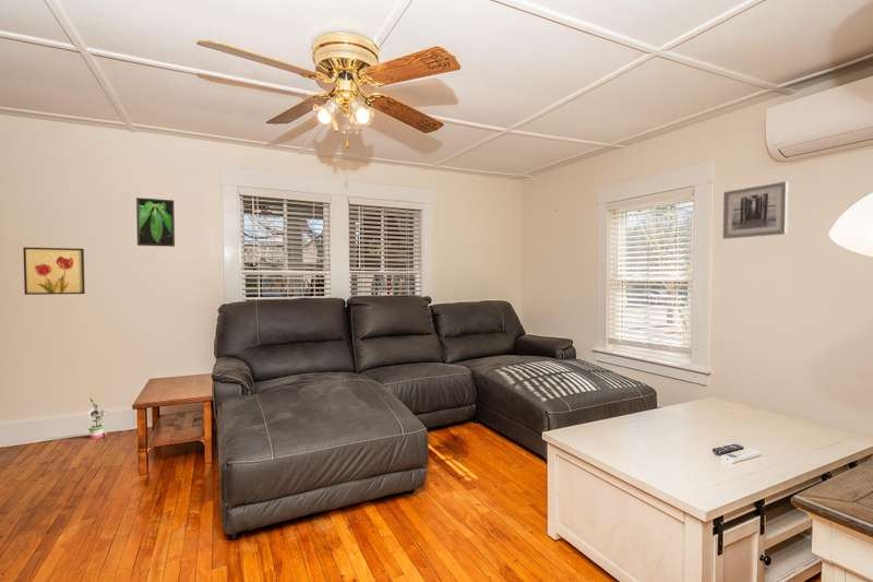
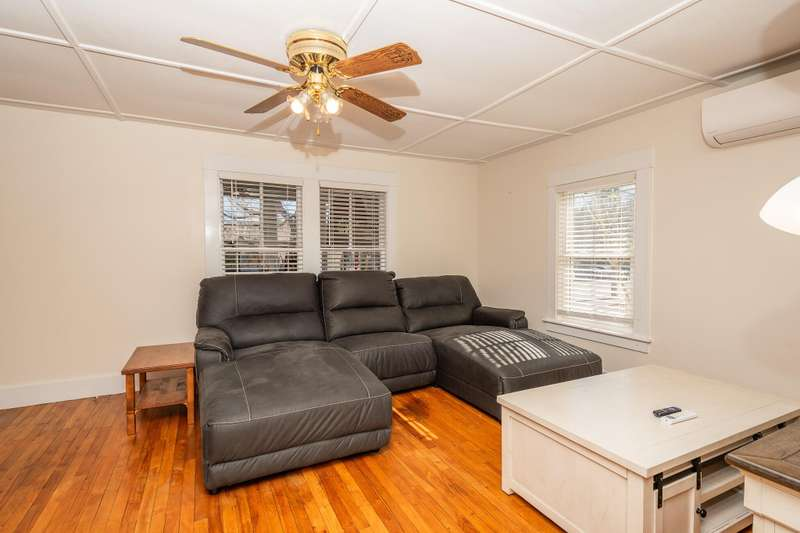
- wall art (55, 271)
- potted plant (98, 417)
- wall art (753, 212)
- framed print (155, 222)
